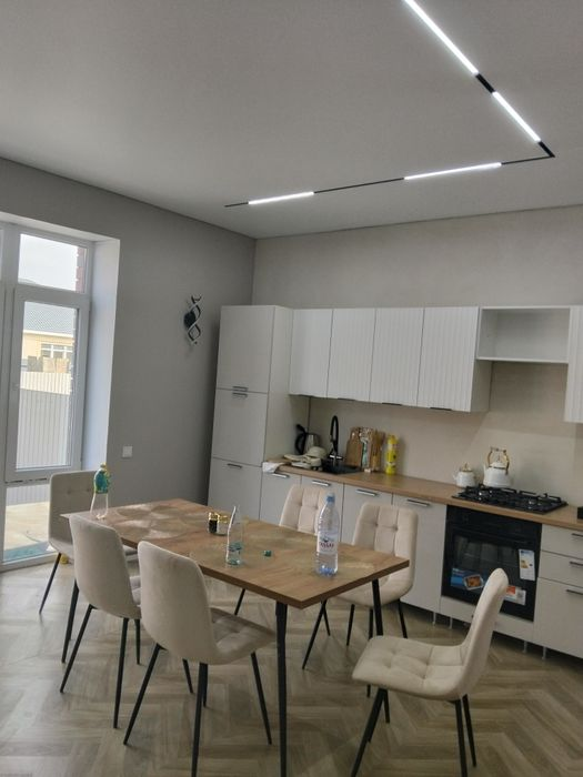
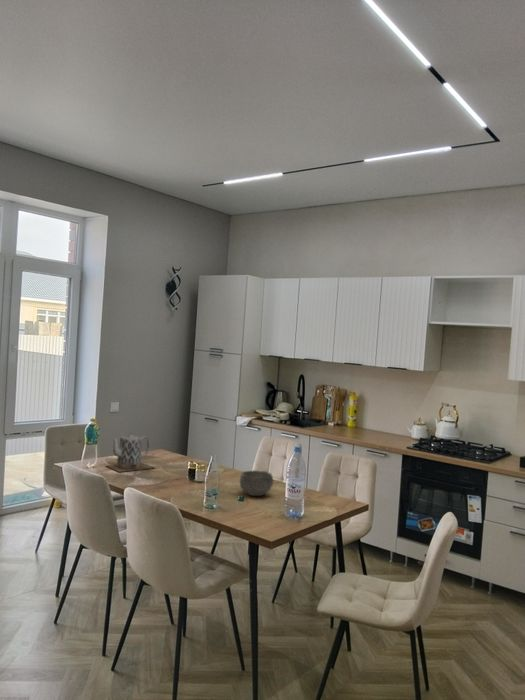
+ bowl (256, 484)
+ teapot (131, 449)
